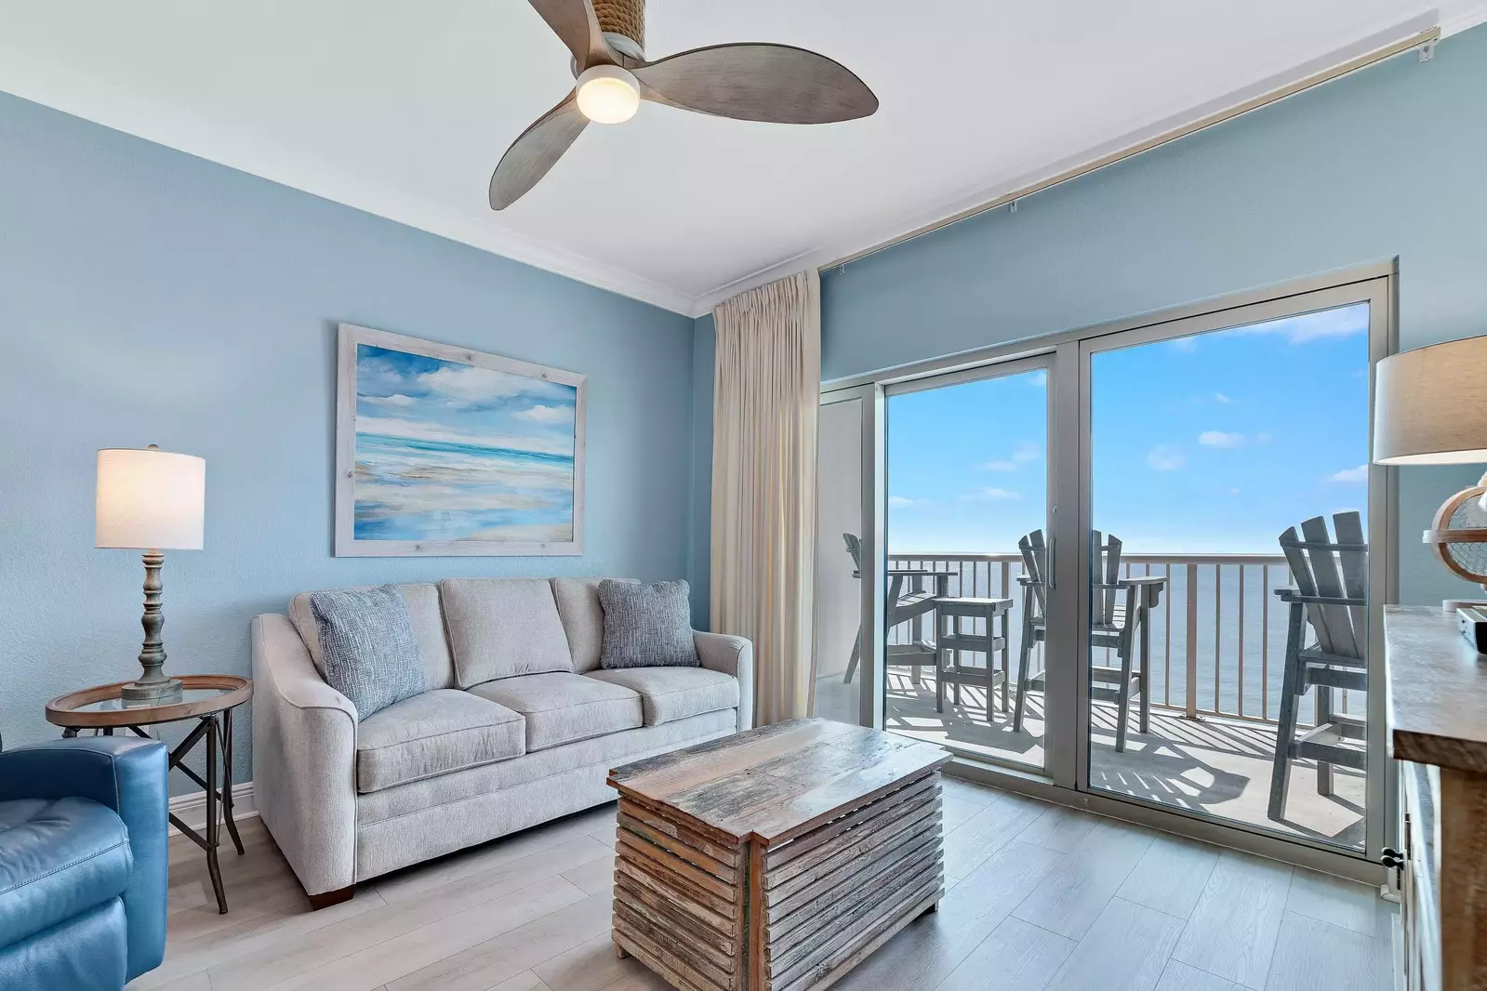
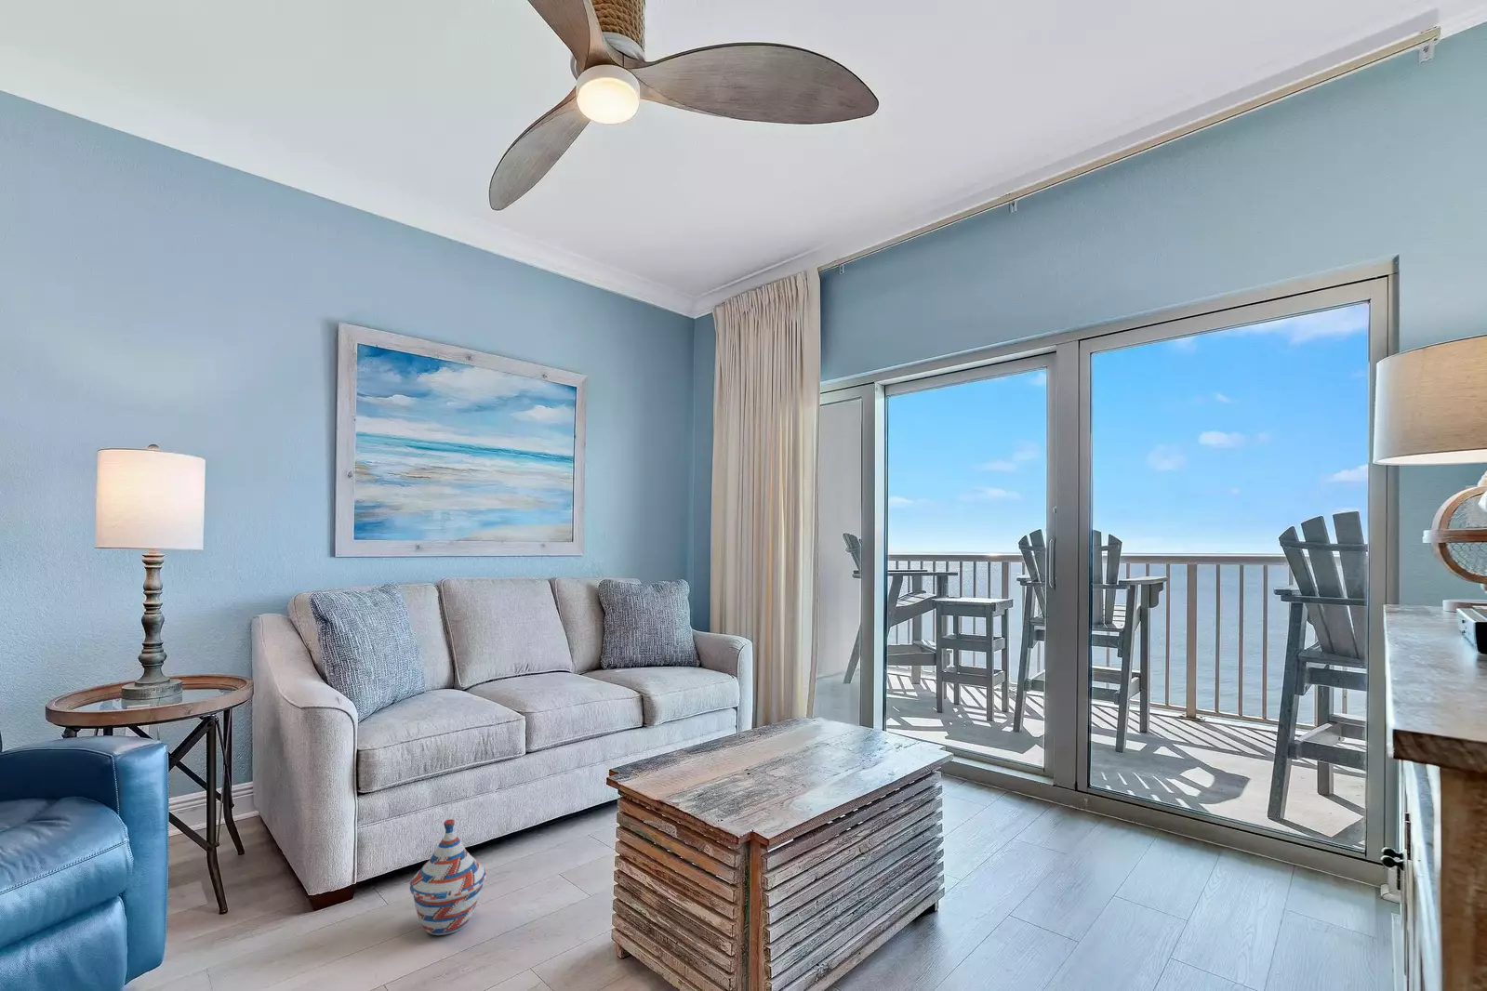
+ woven basket (448, 874)
